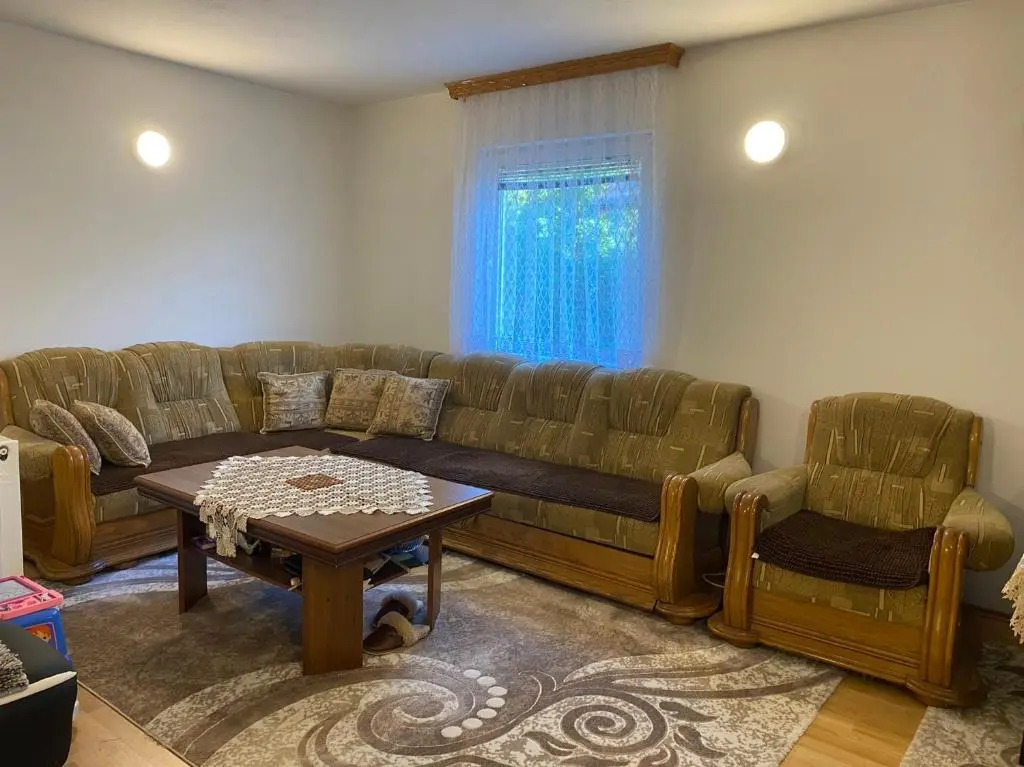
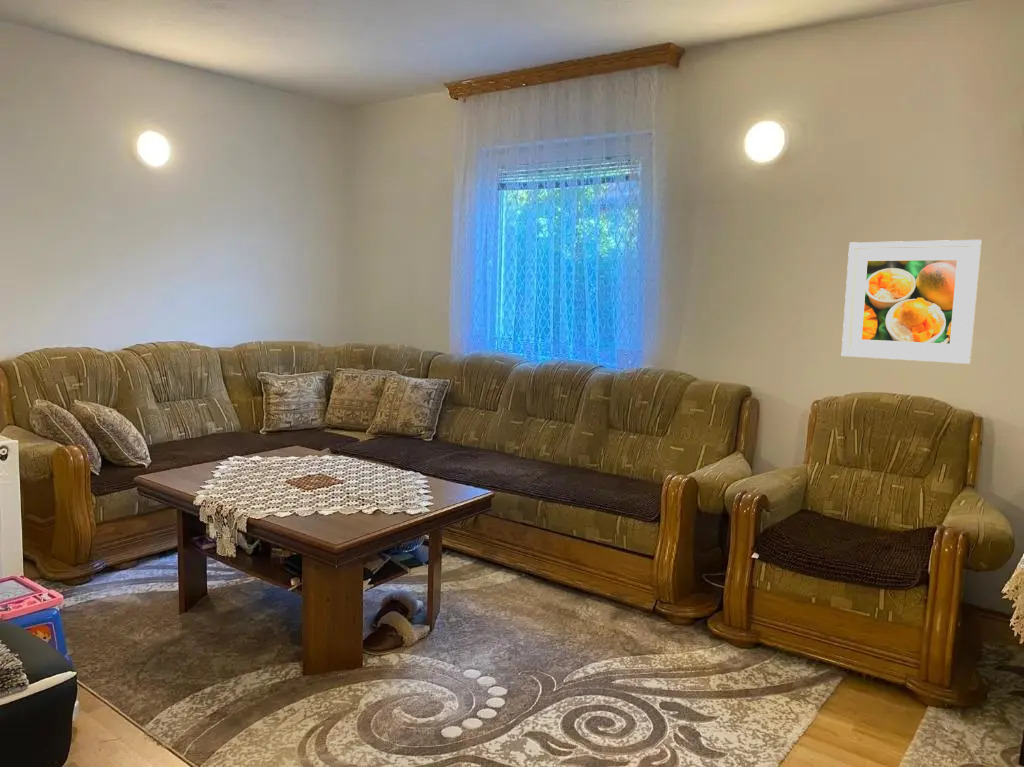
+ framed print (907, 301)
